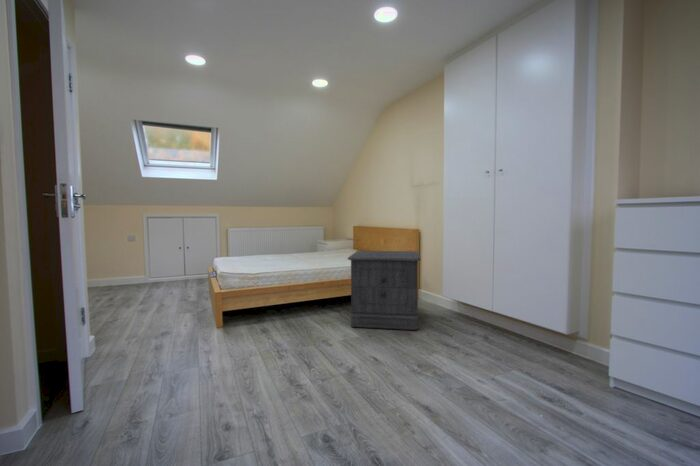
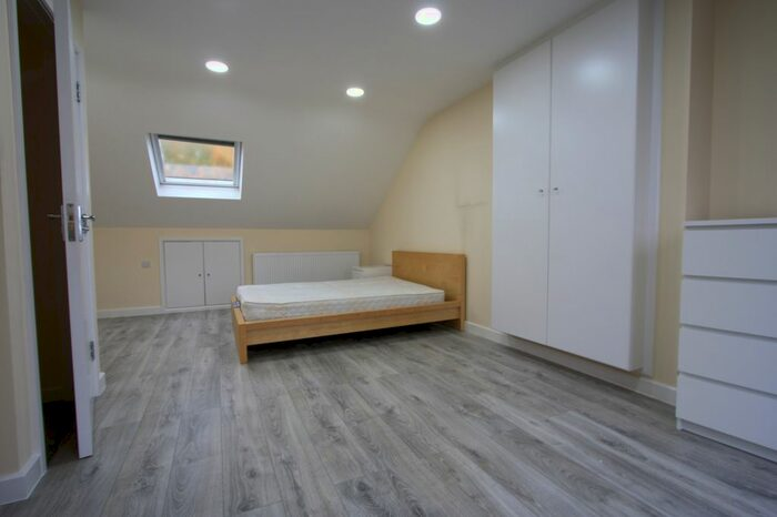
- nightstand (385, 287)
